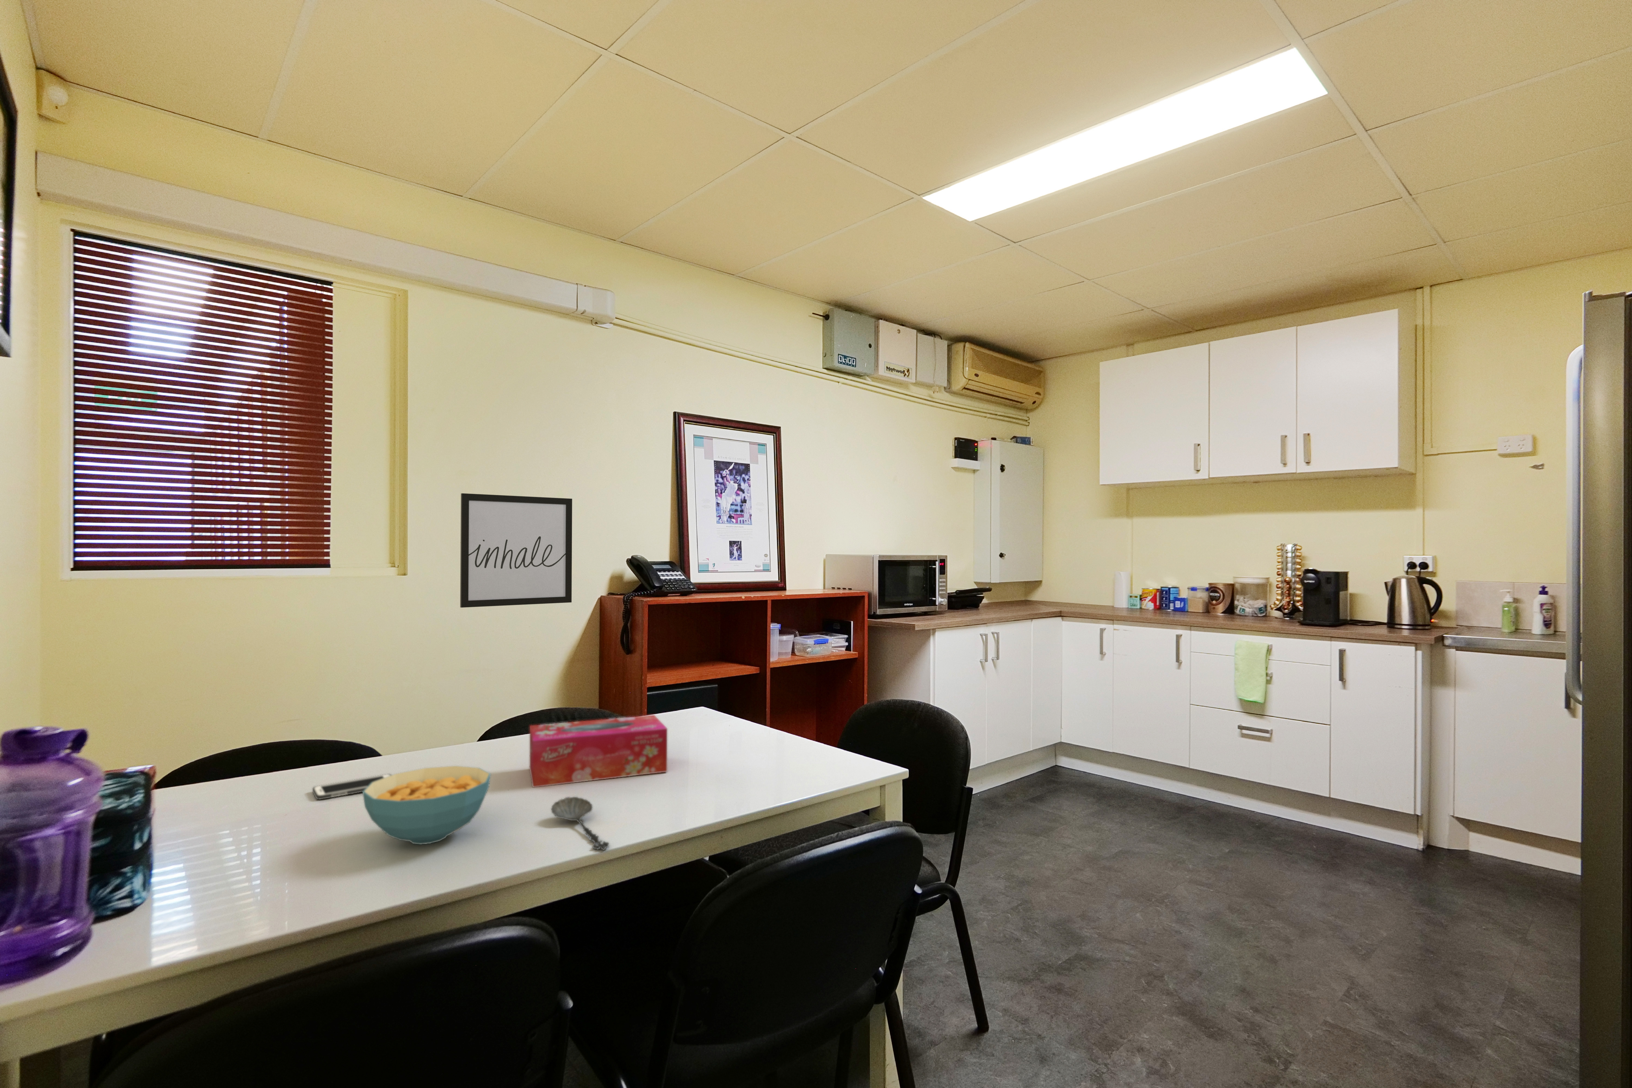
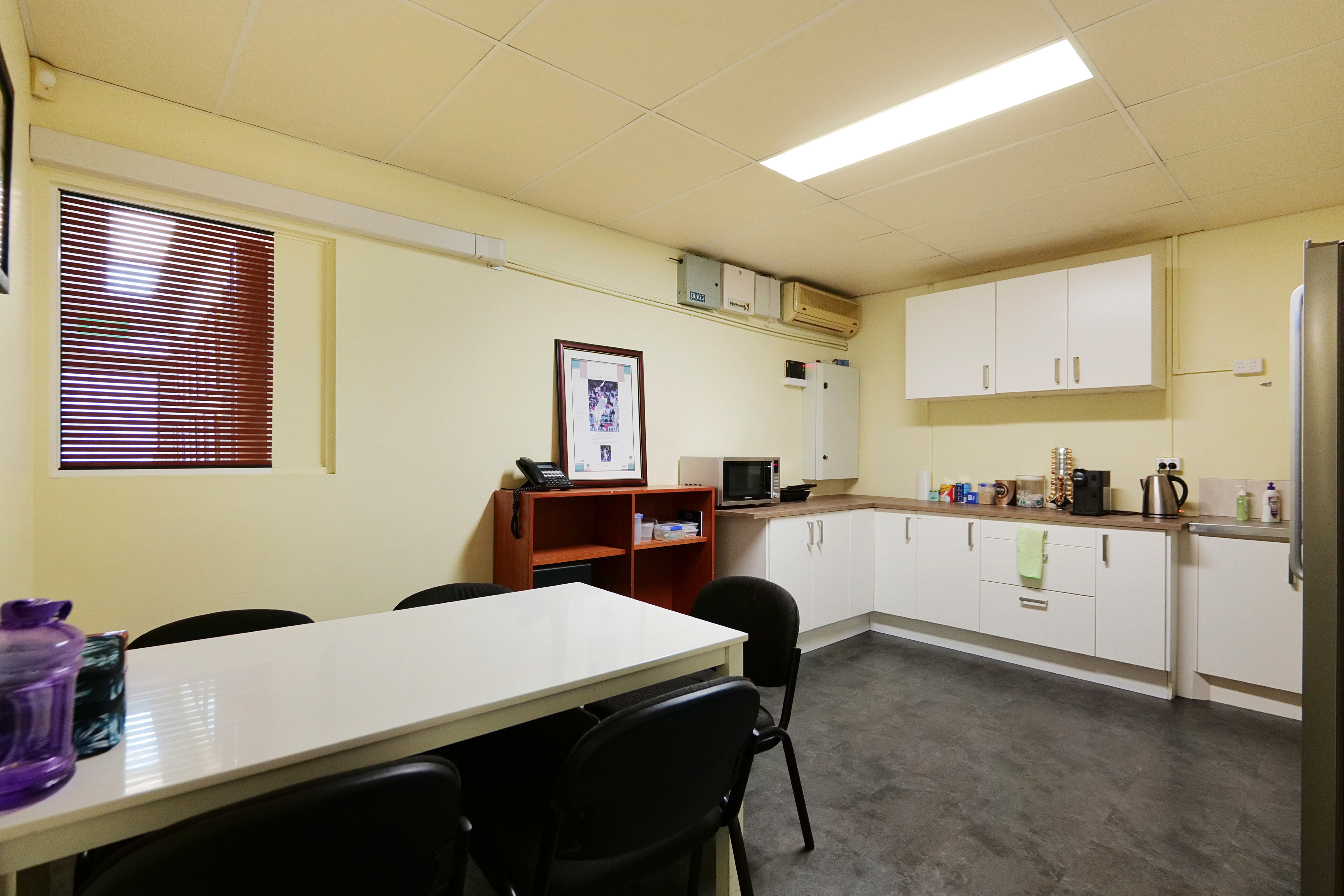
- spoon (583, 822)
- tissue box (597, 748)
- cereal bowl (429, 810)
- cell phone (356, 787)
- wall art (518, 550)
